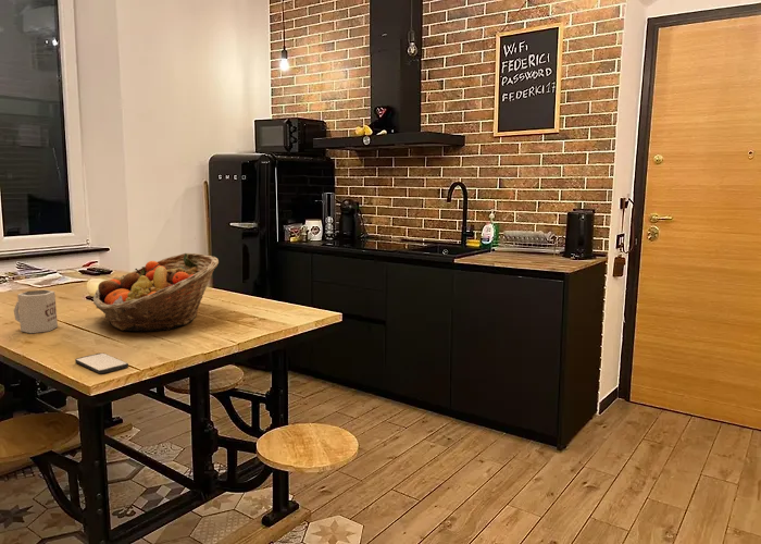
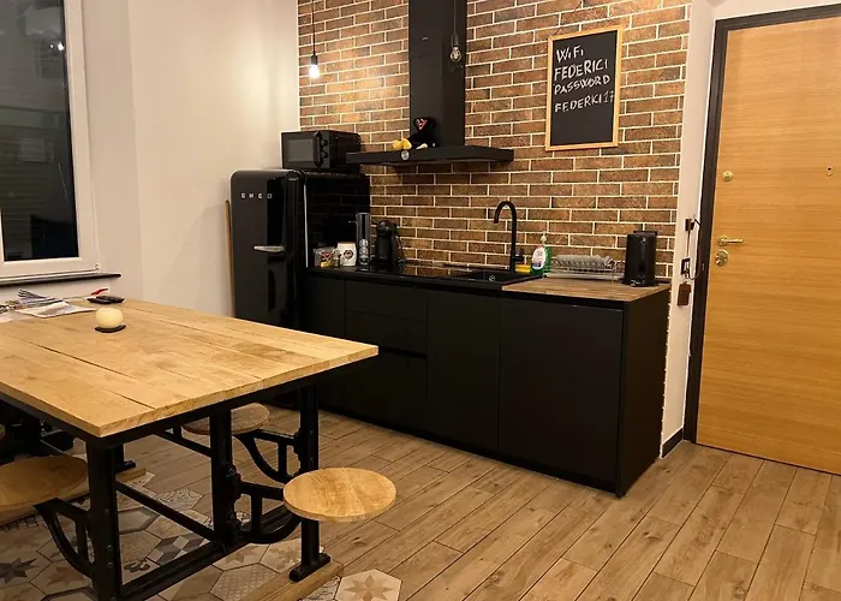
- mug (35, 311)
- smartphone (101, 362)
- fruit basket (158, 288)
